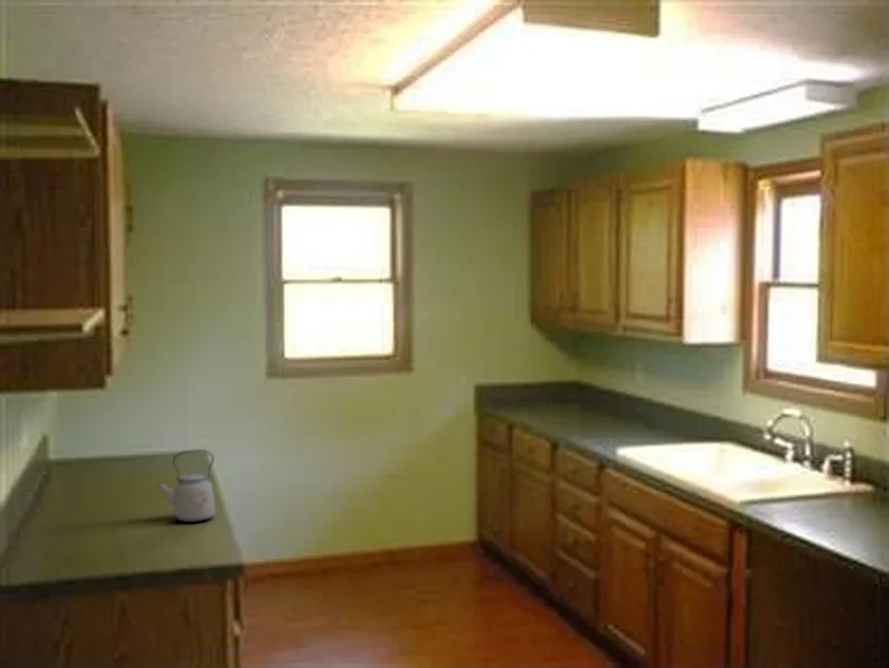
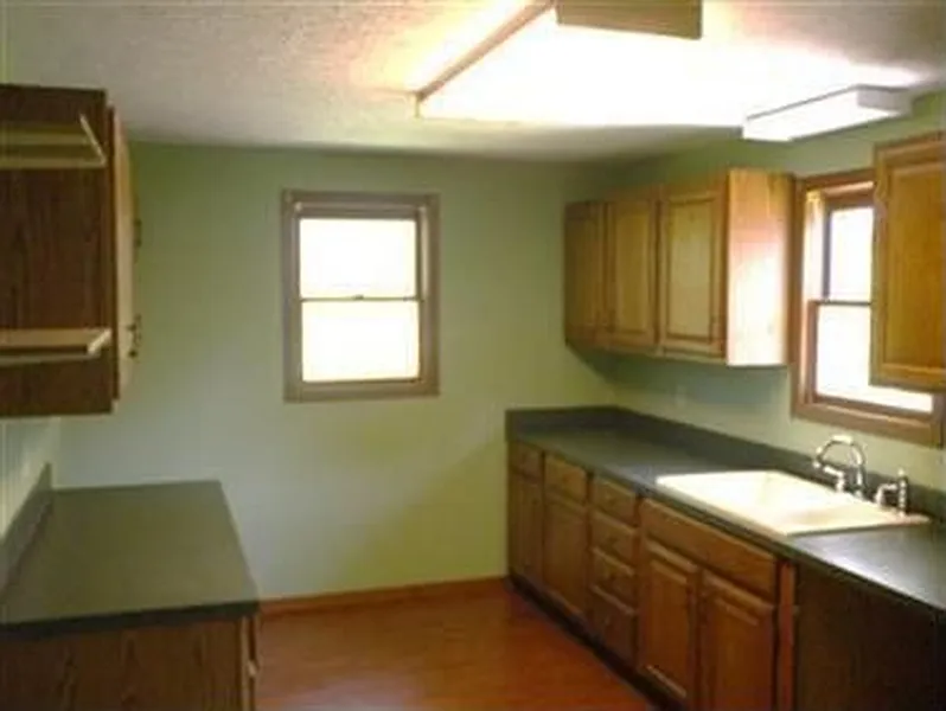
- kettle (185, 485)
